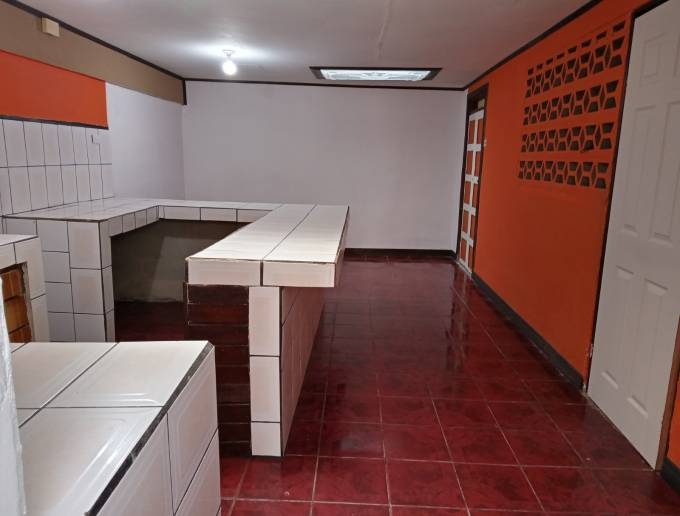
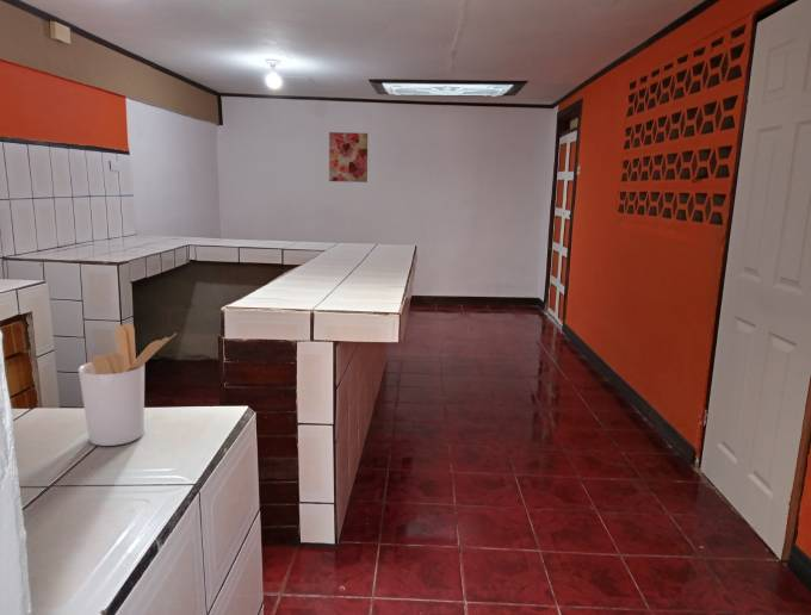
+ utensil holder (129, 384)
+ wall art (348, 157)
